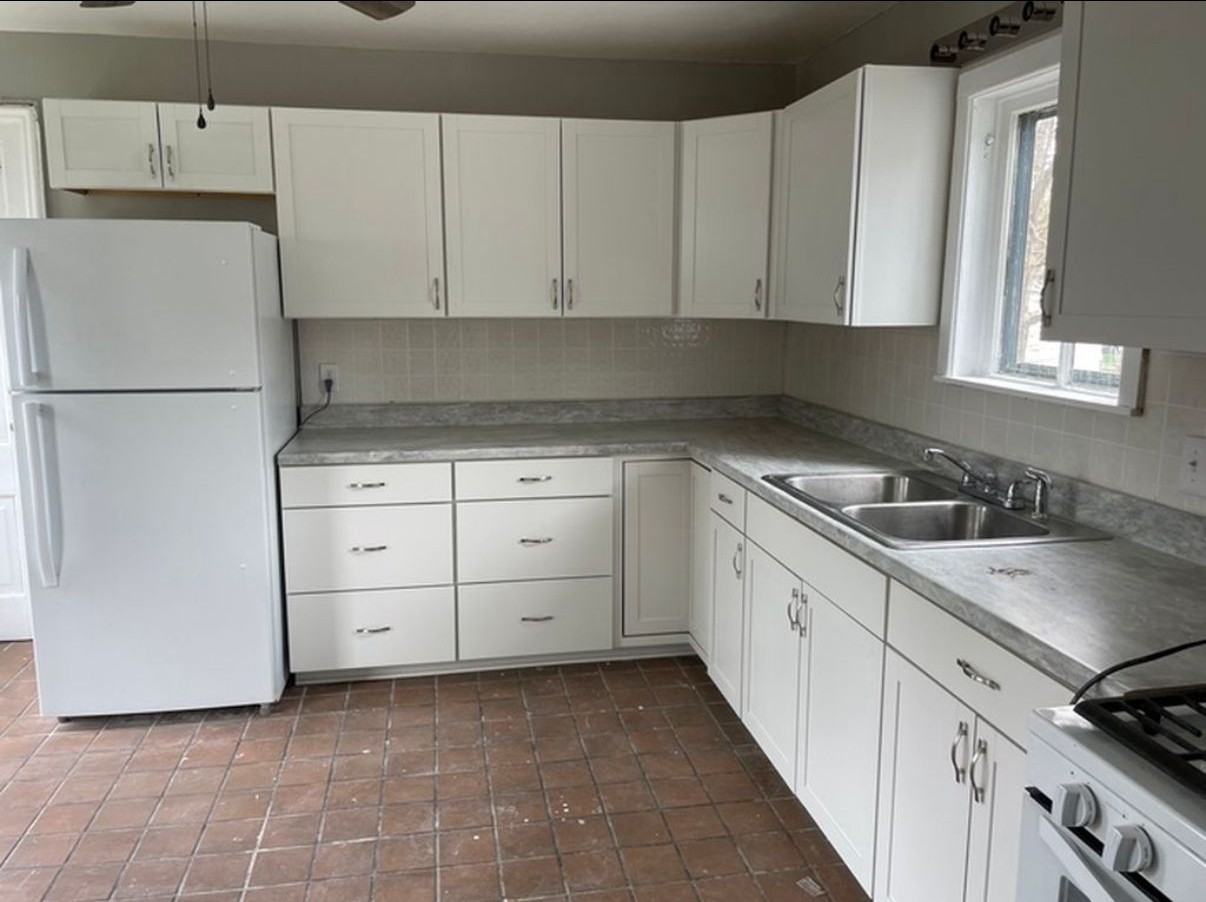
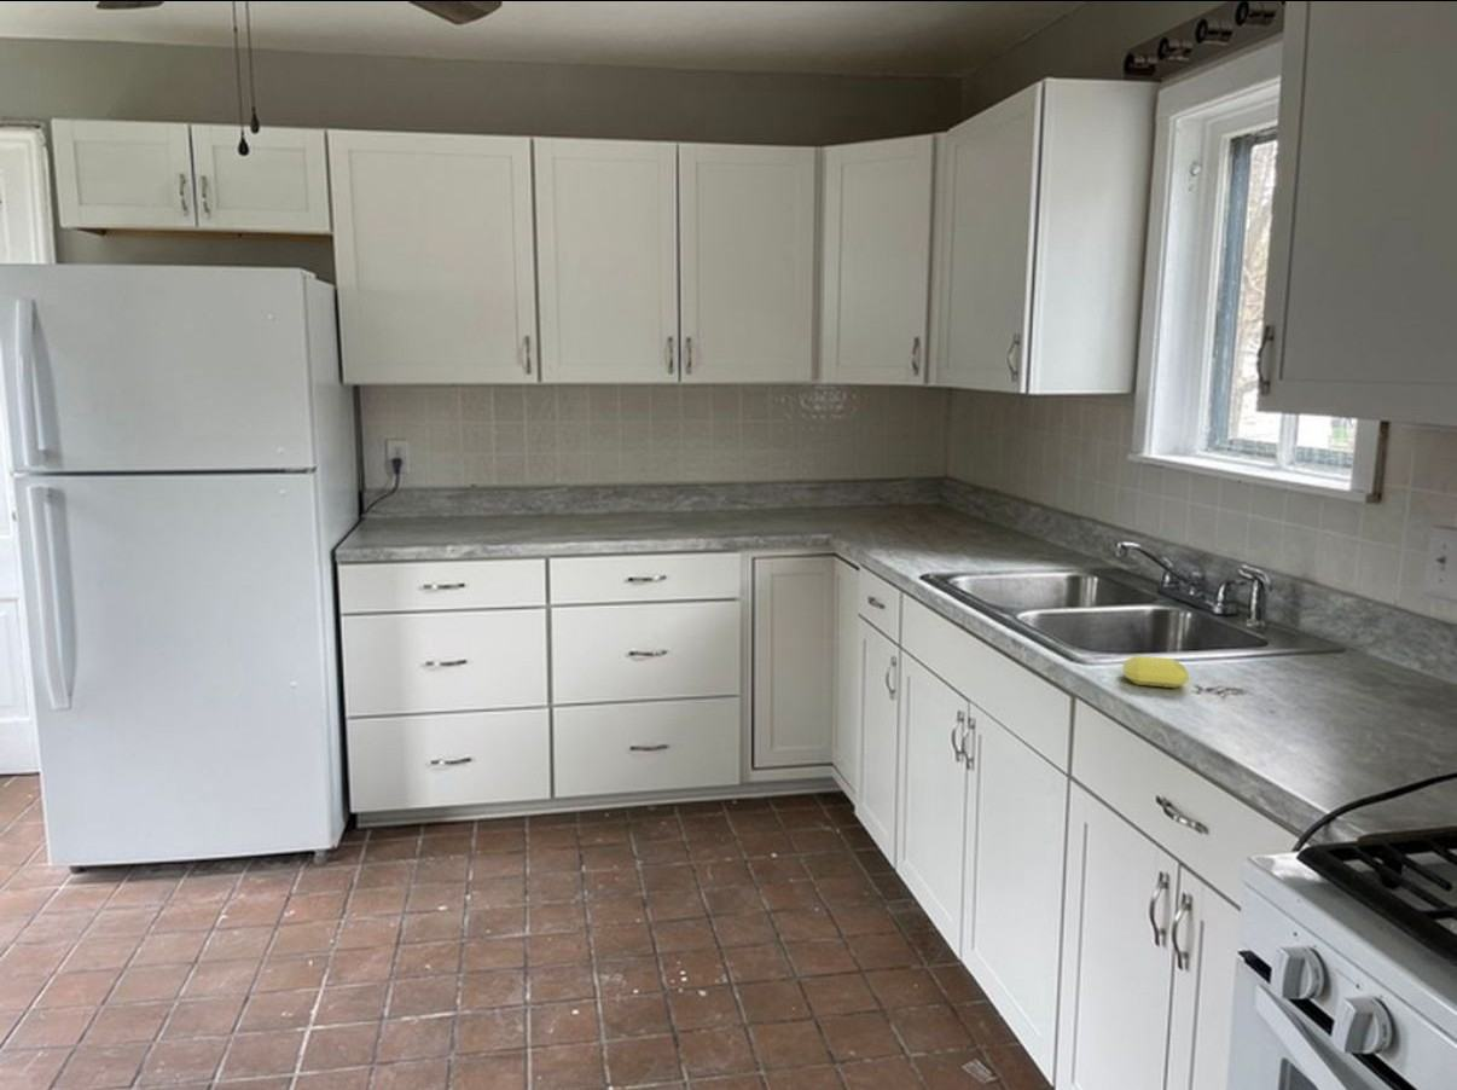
+ soap bar (1155, 671)
